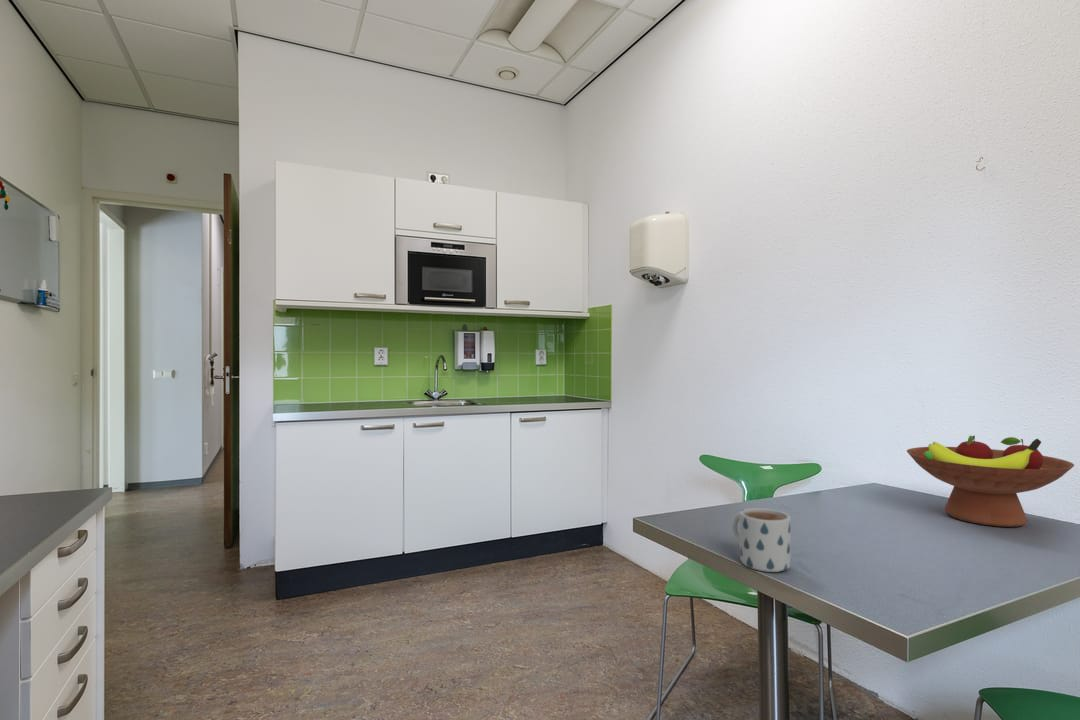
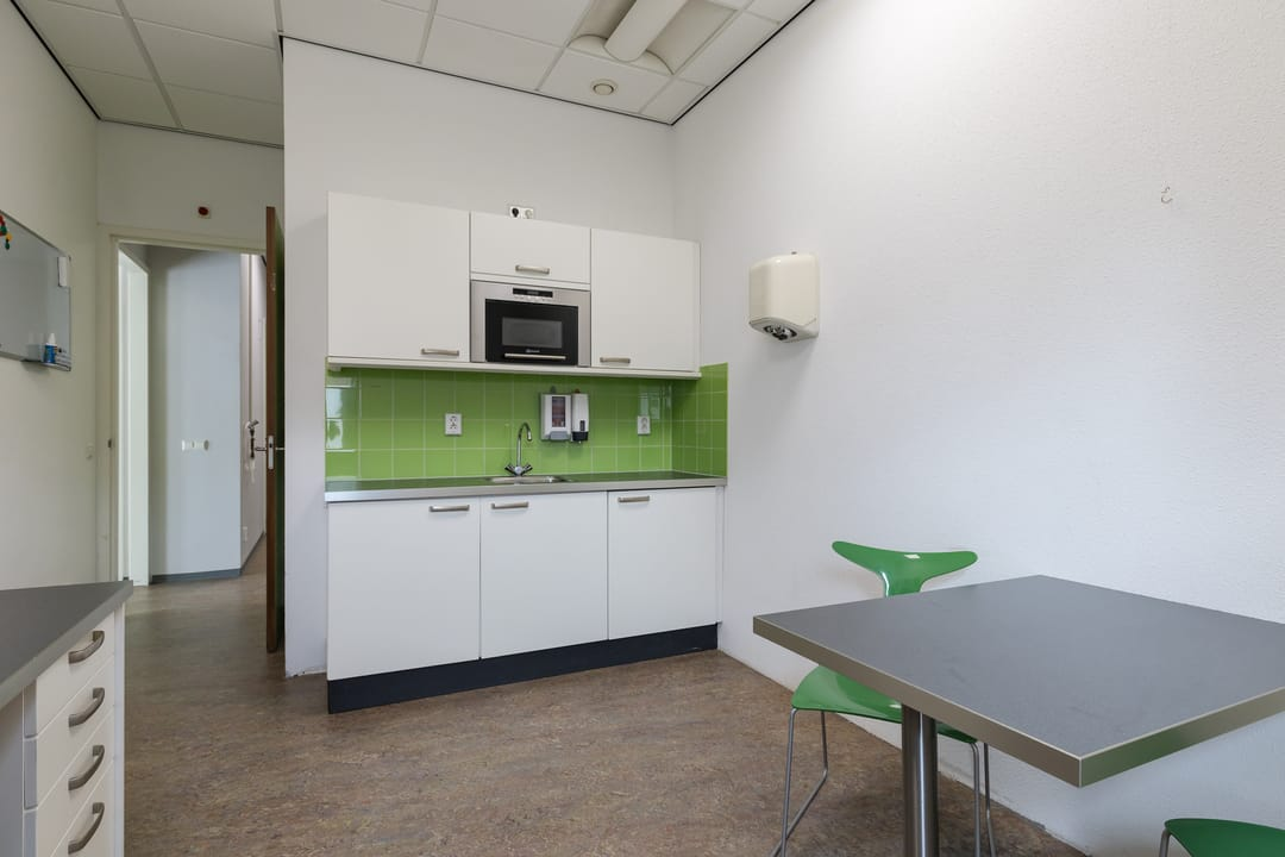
- mug (757, 536)
- fruit bowl (984, 475)
